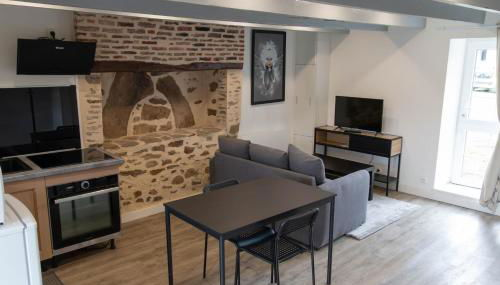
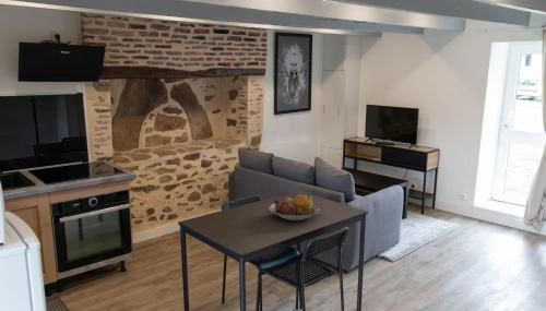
+ fruit bowl (294, 206)
